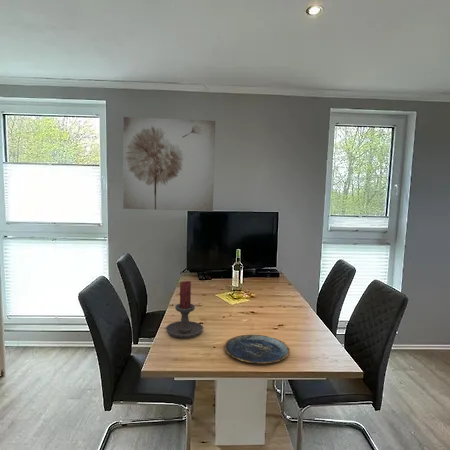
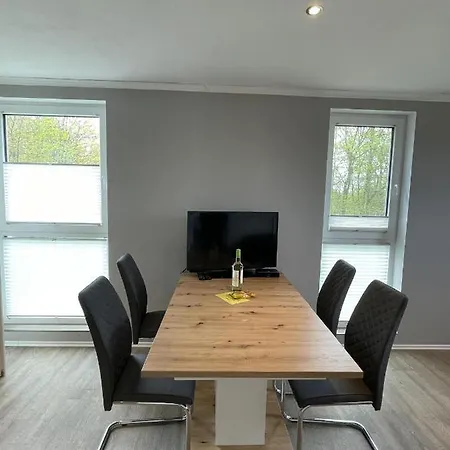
- plate (256, 349)
- candle holder (185, 305)
- wall art (169, 165)
